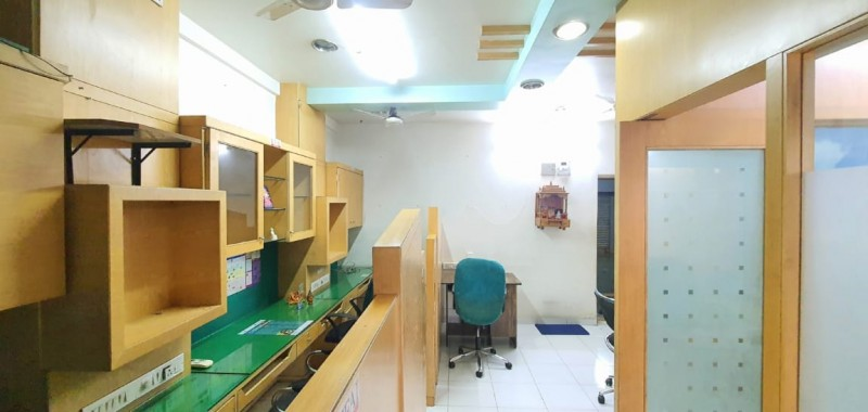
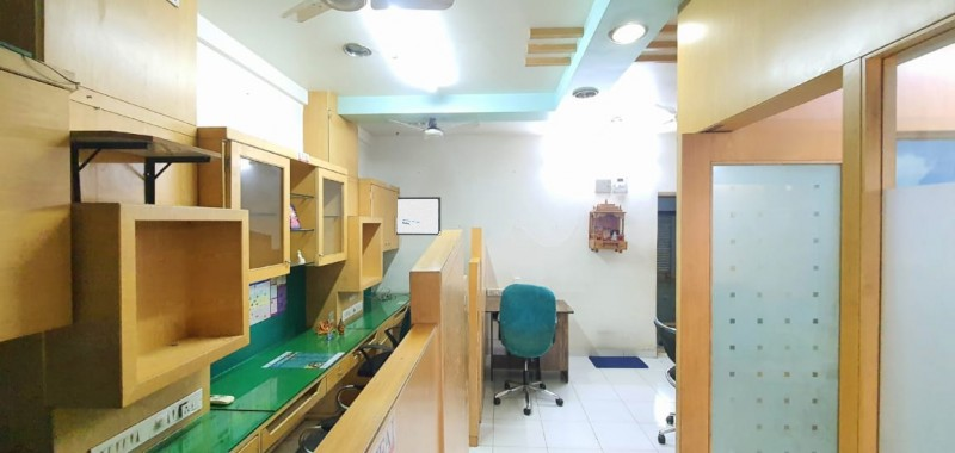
+ wall art (417, 216)
